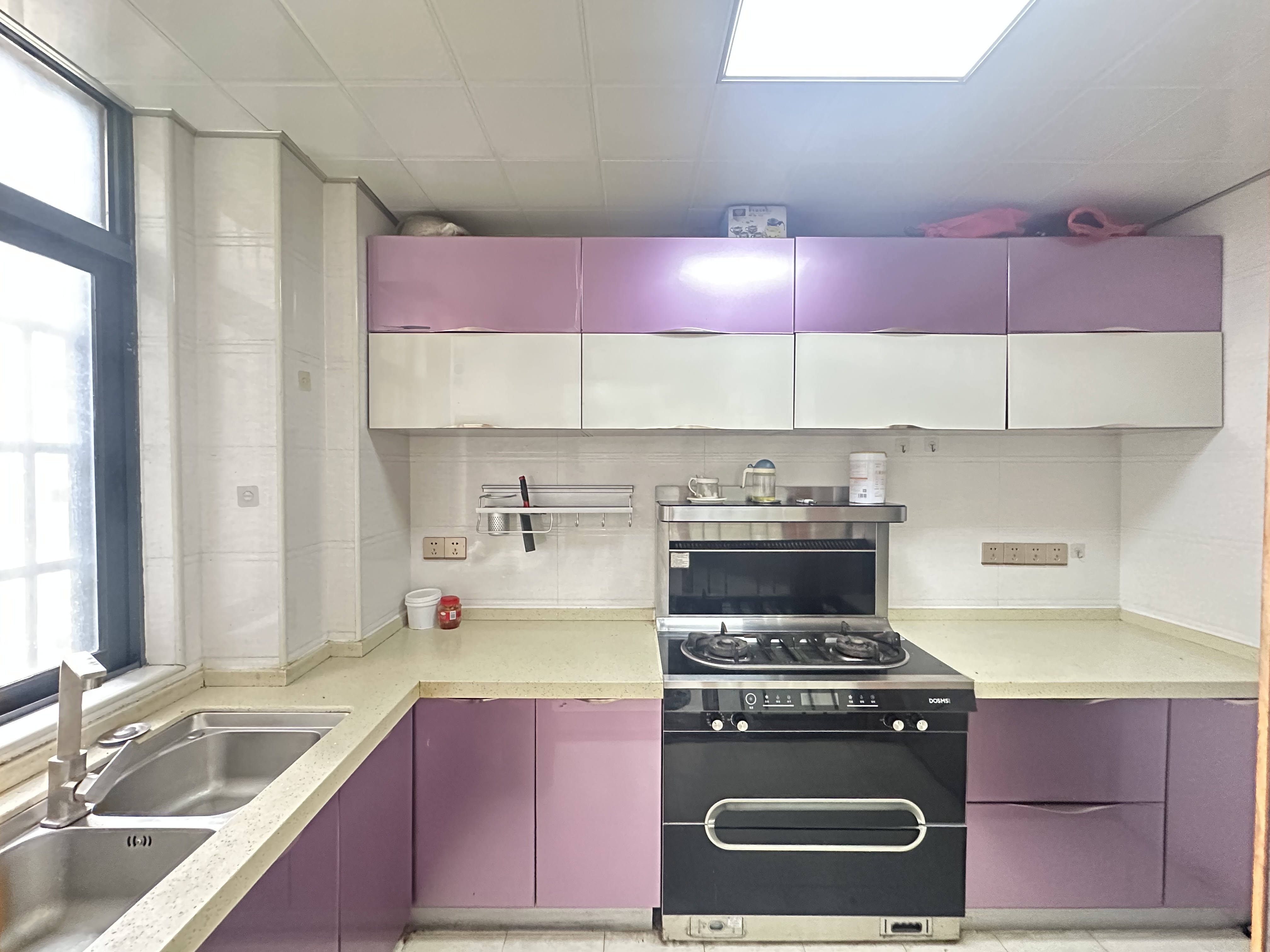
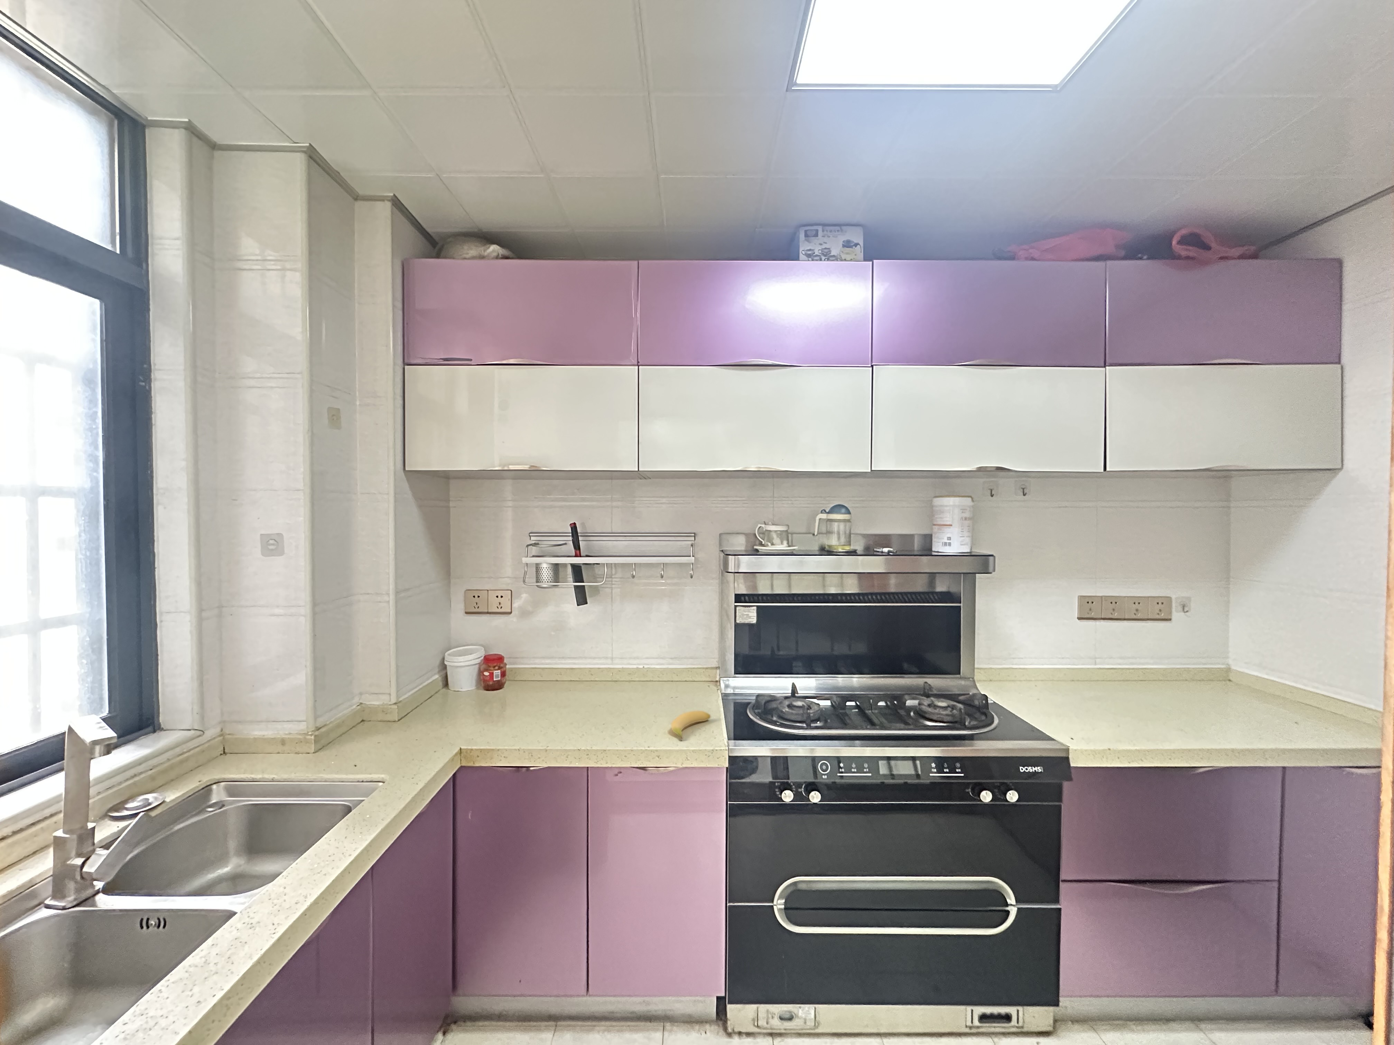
+ banana (690, 721)
